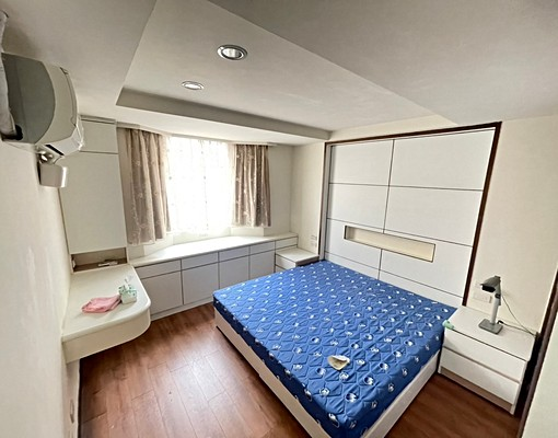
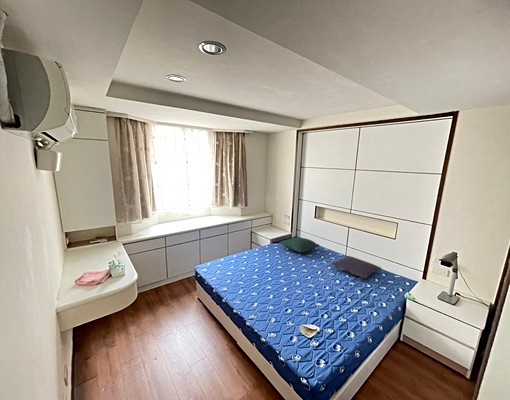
+ pillow (298, 244)
+ pillow (356, 265)
